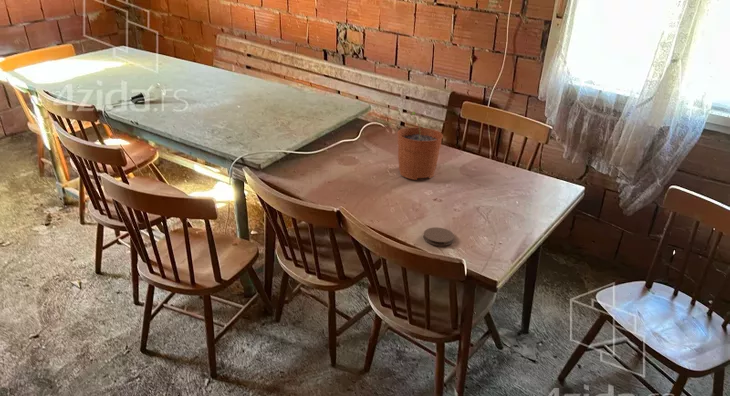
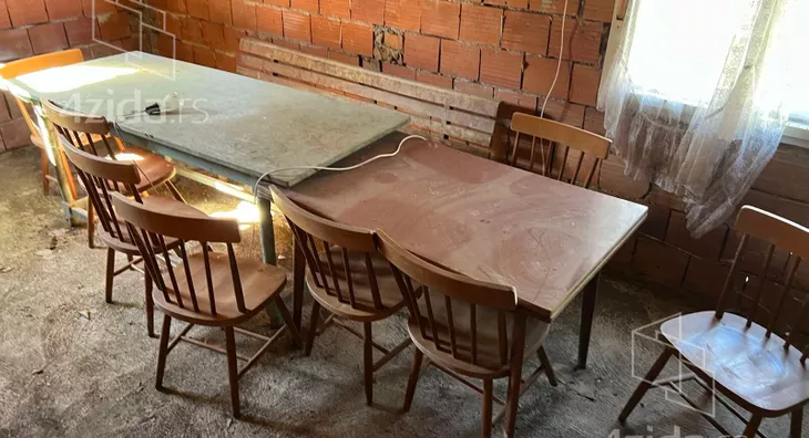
- coaster (438, 236)
- plant pot (419, 143)
